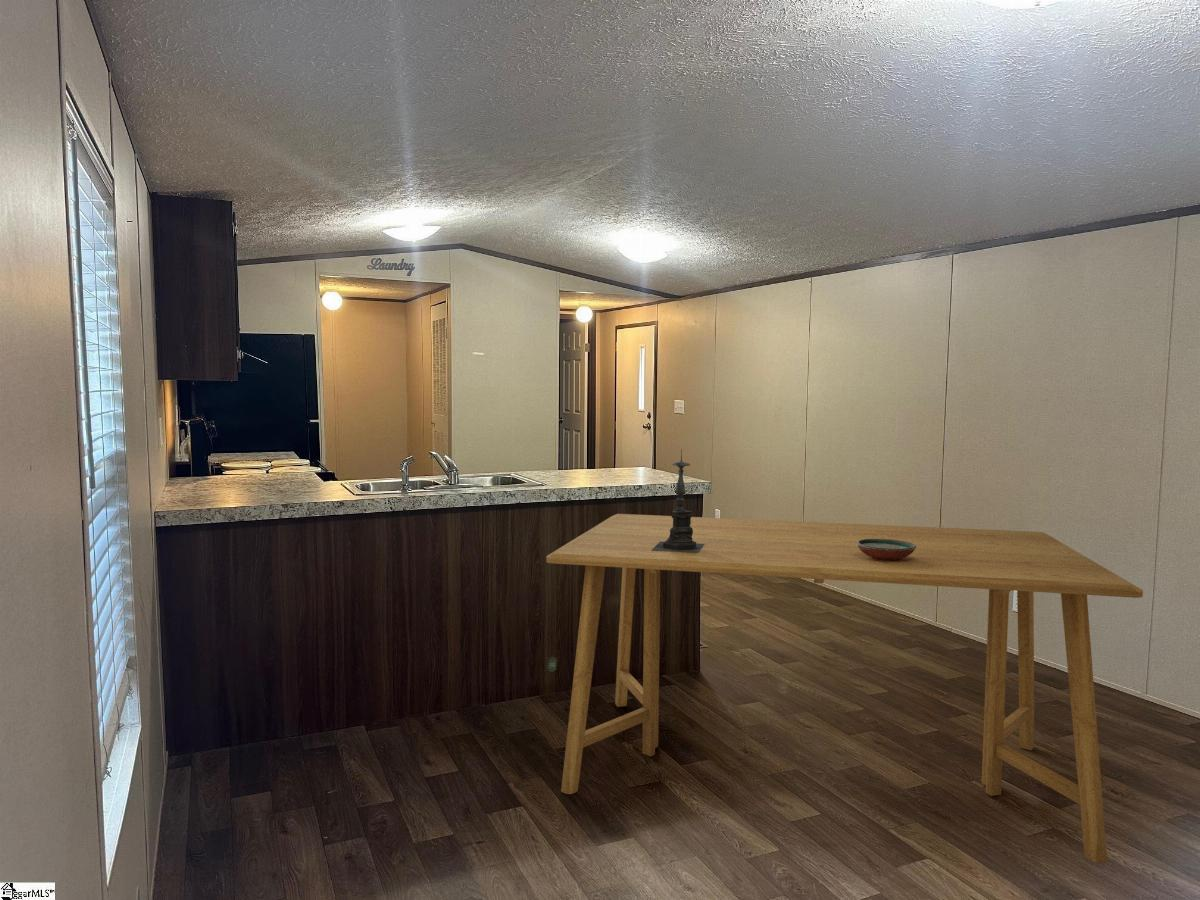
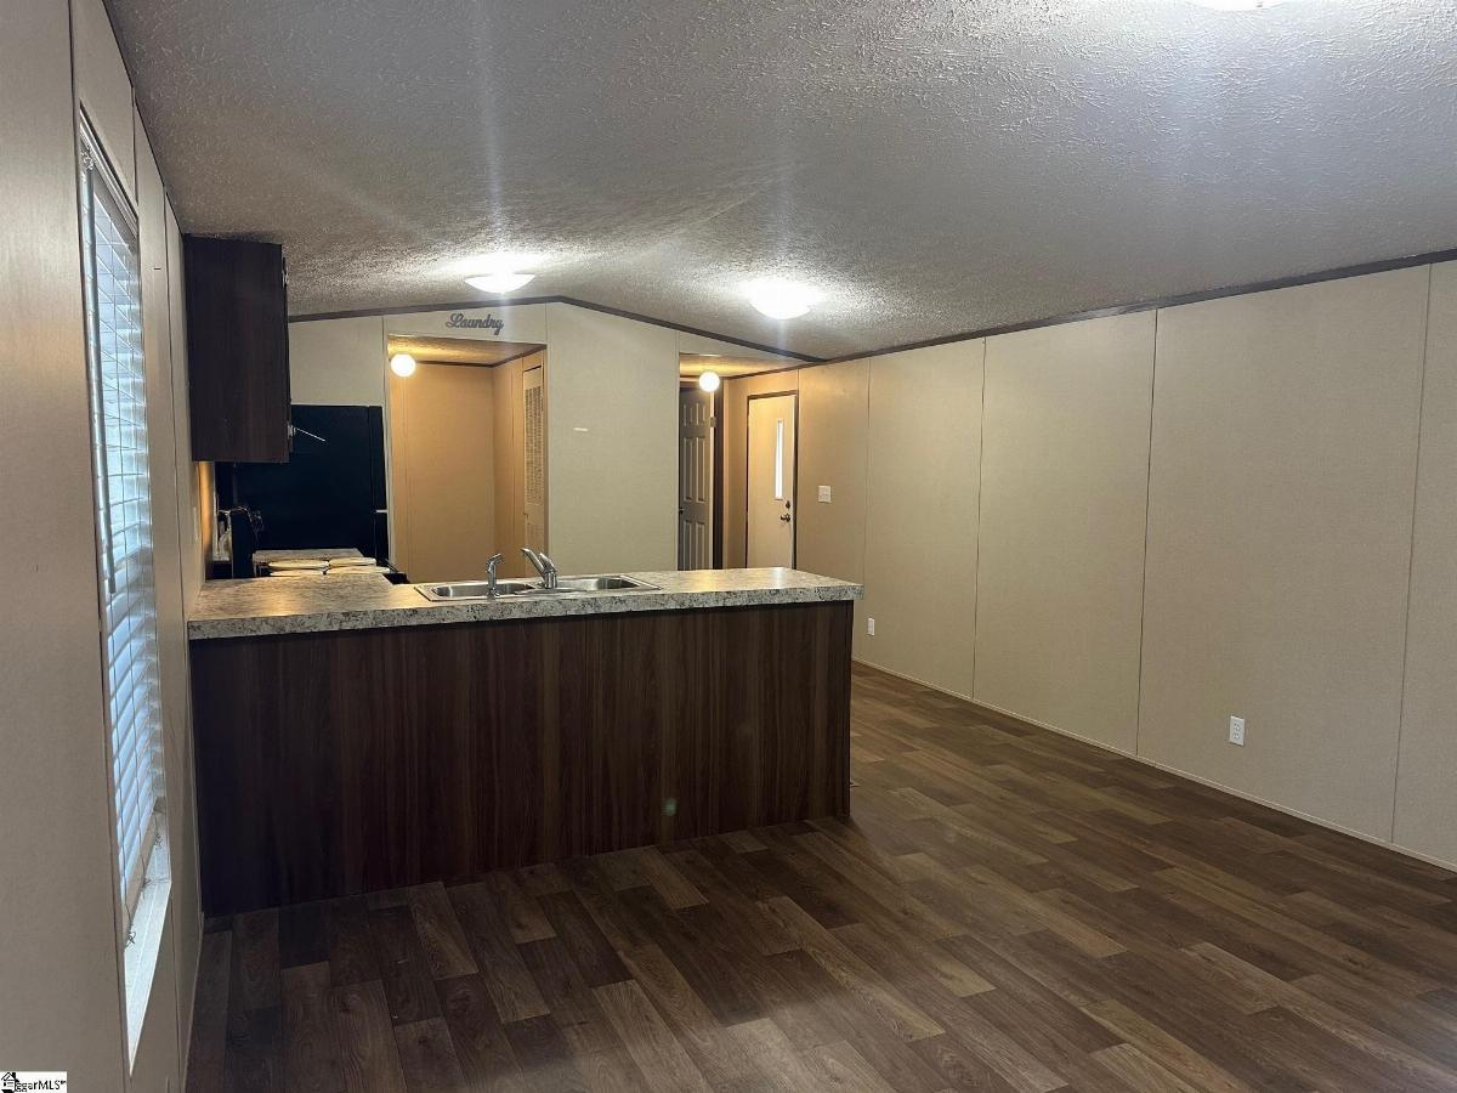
- candle holder (679, 497)
- dining table (815, 582)
- decorative bowl (885, 550)
